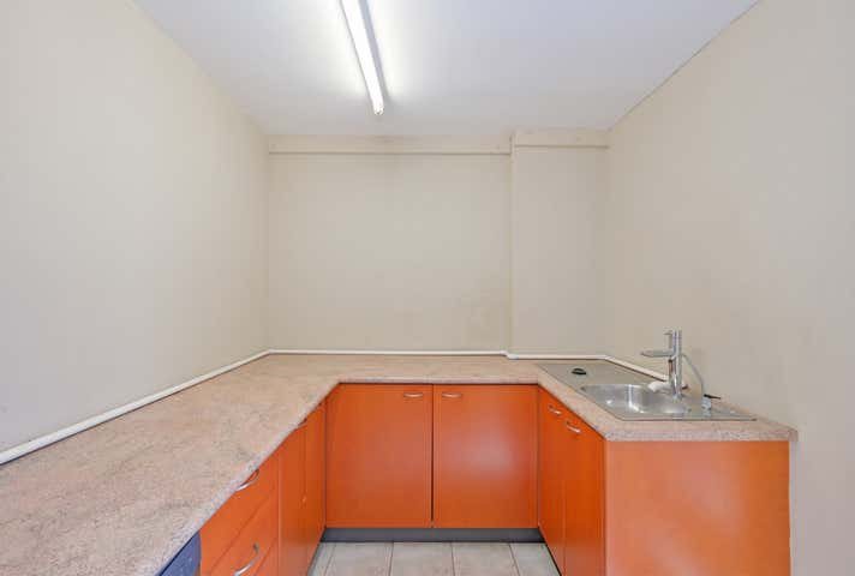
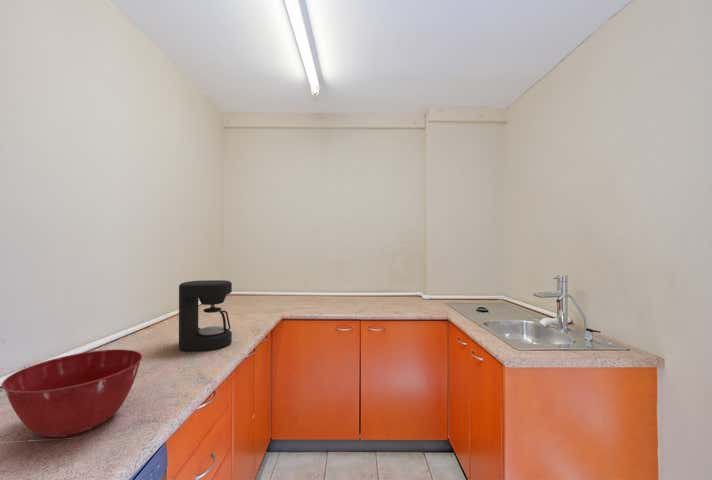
+ coffee maker (206, 312)
+ mixing bowl (79, 394)
